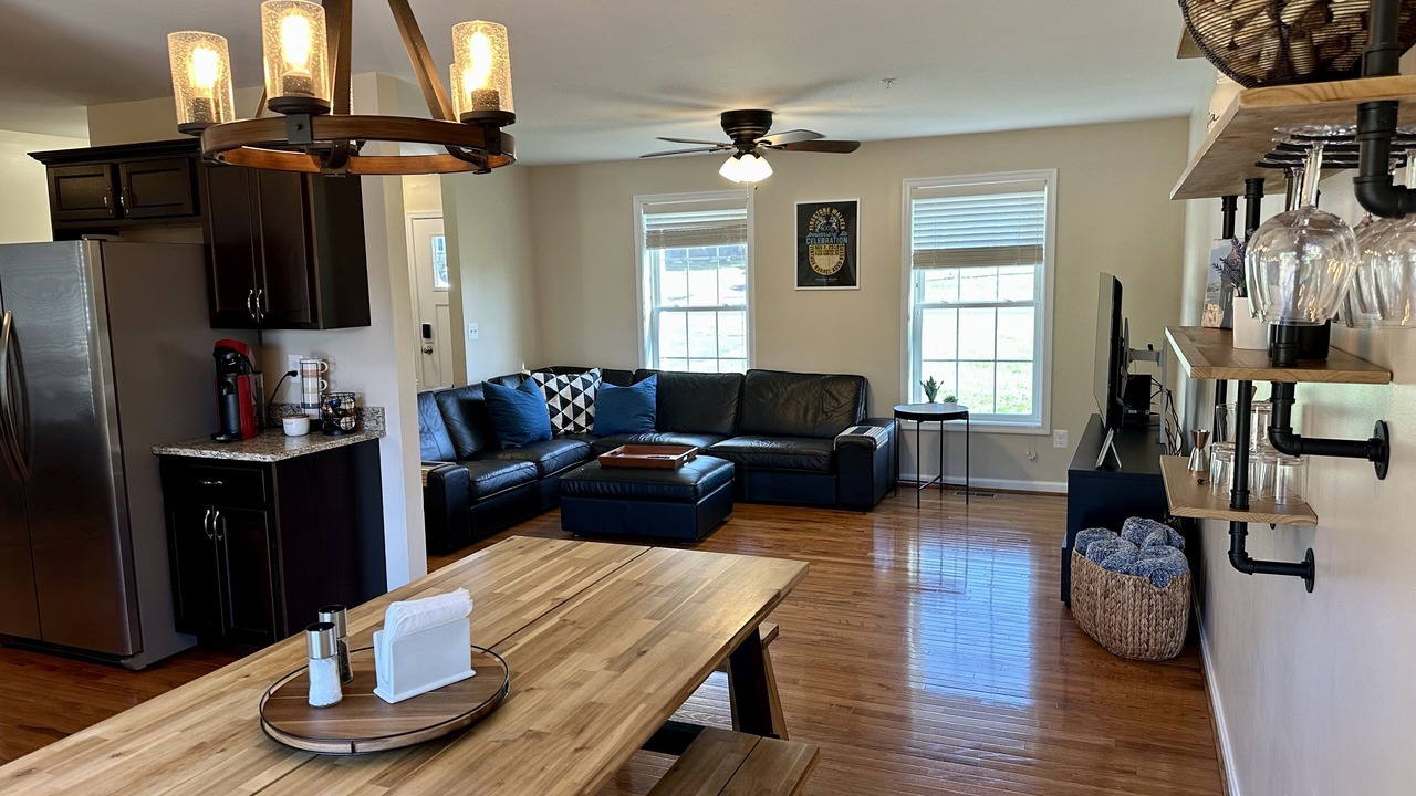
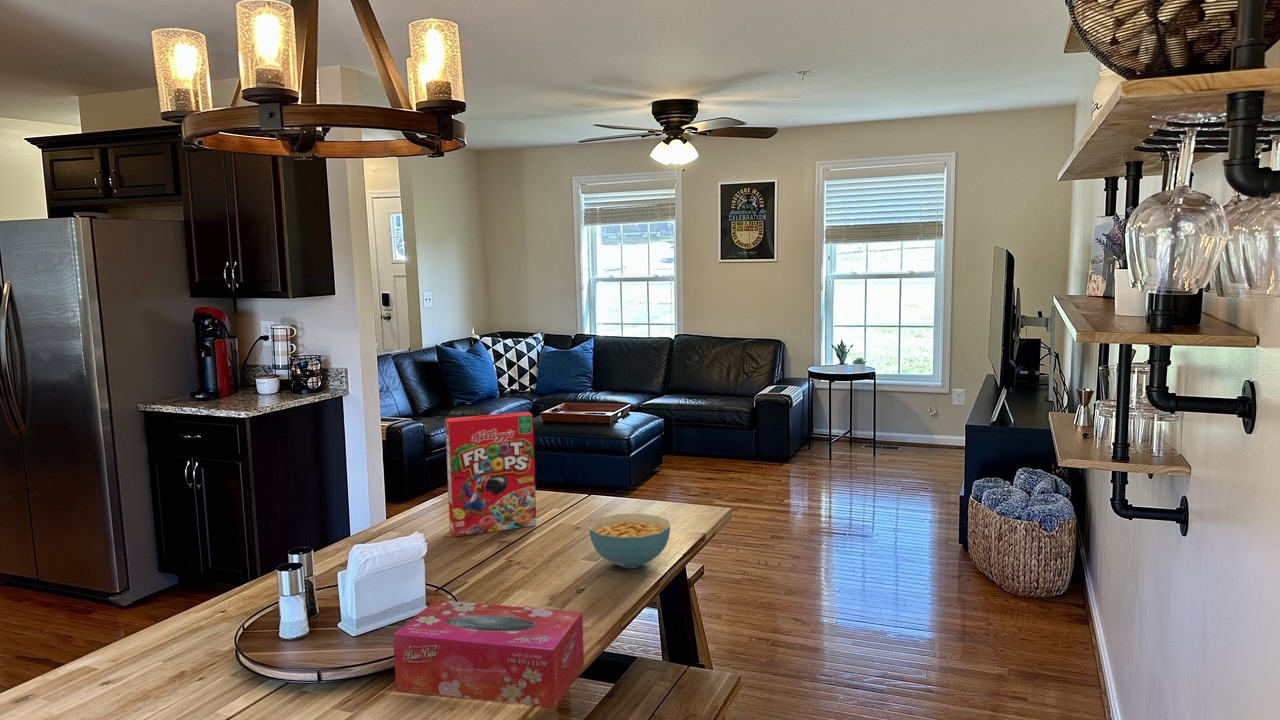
+ cereal box (491, 472)
+ tissue box (491, 650)
+ cereal bowl (630, 544)
